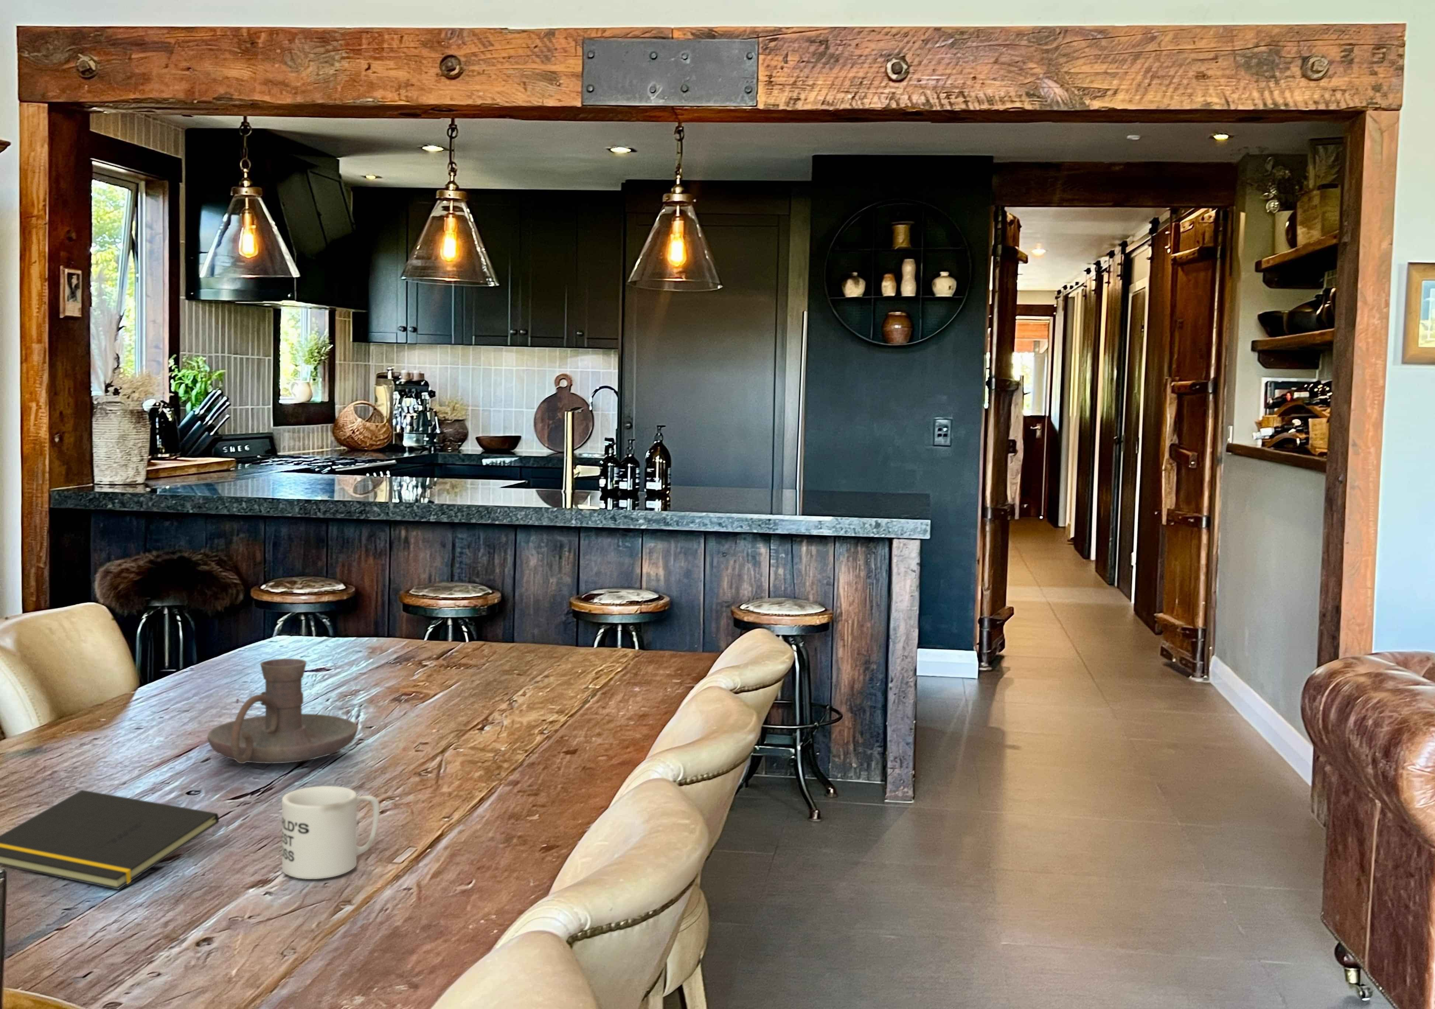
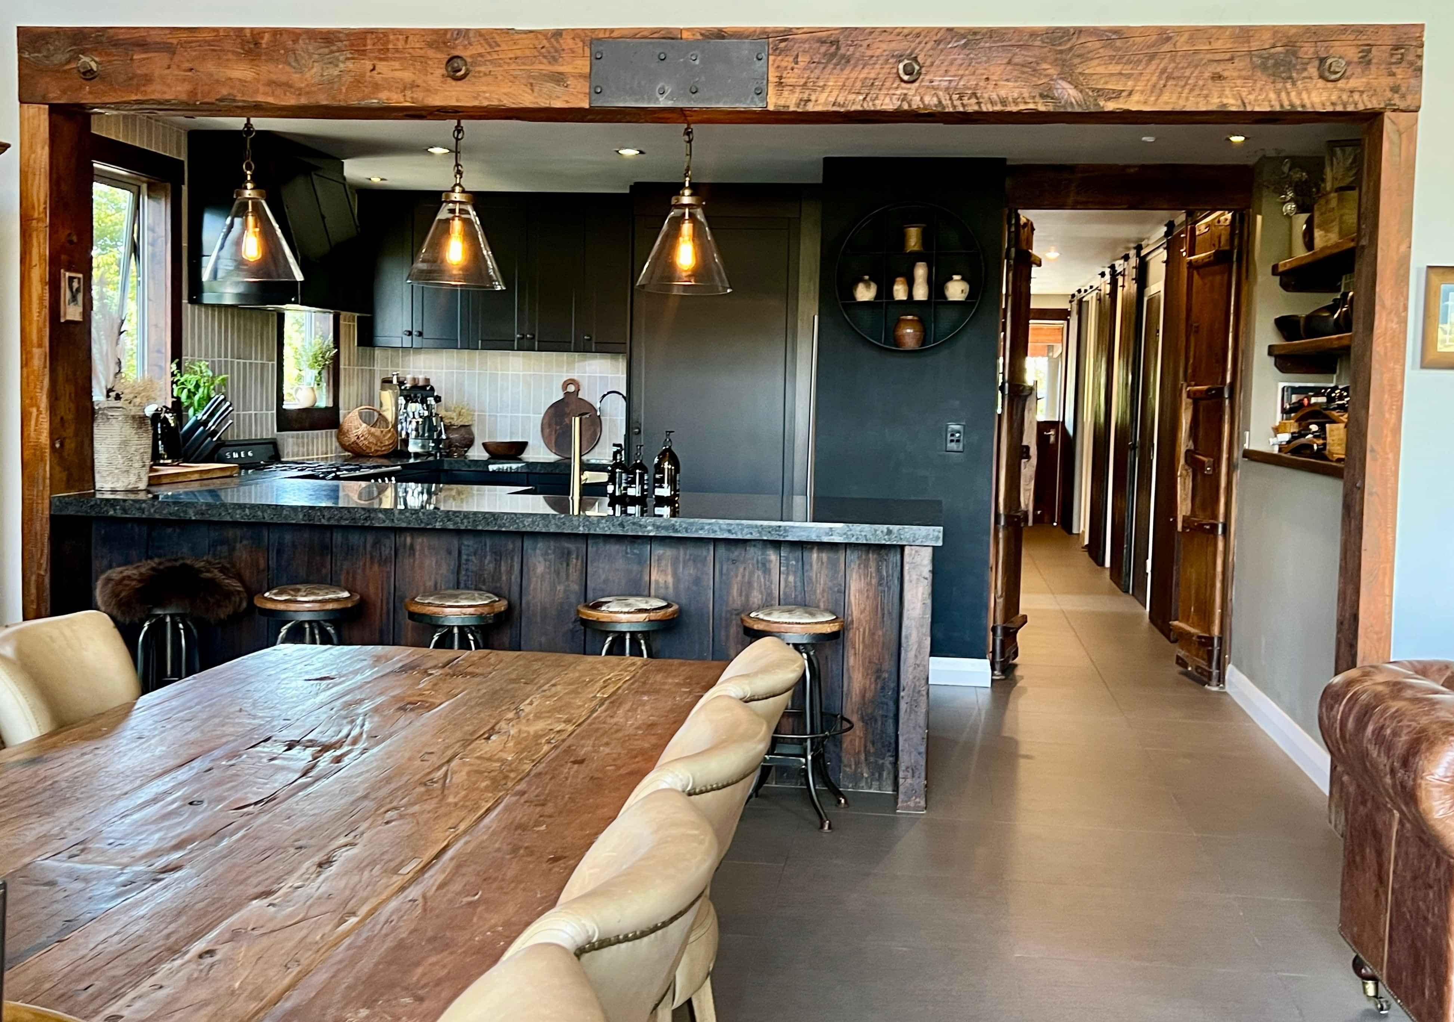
- notepad (98, 836)
- candle holder (276, 713)
- mug (332, 830)
